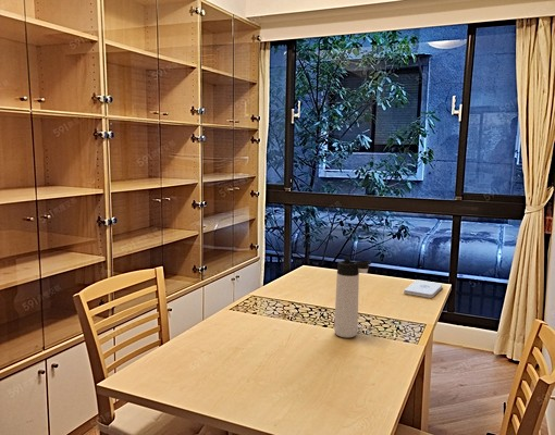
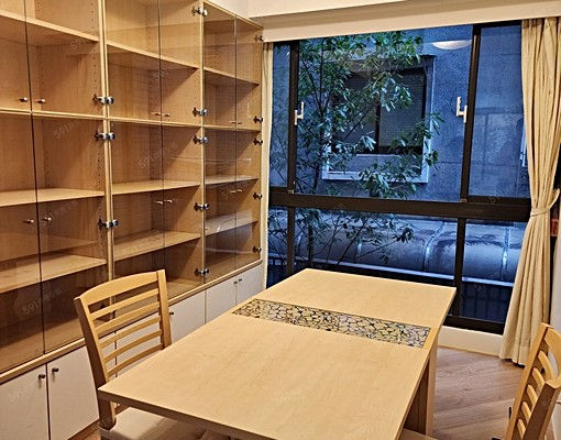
- notepad (423, 288)
- thermos bottle (351, 297)
